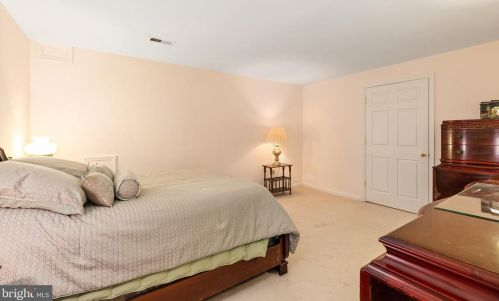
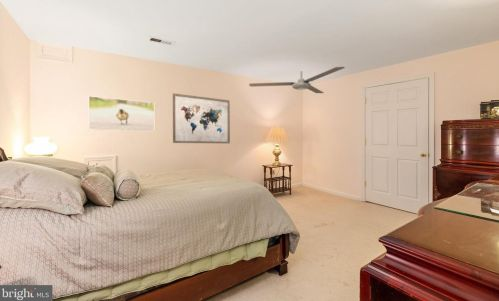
+ ceiling fan (291, 82)
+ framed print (123, 115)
+ wall art (203, 120)
